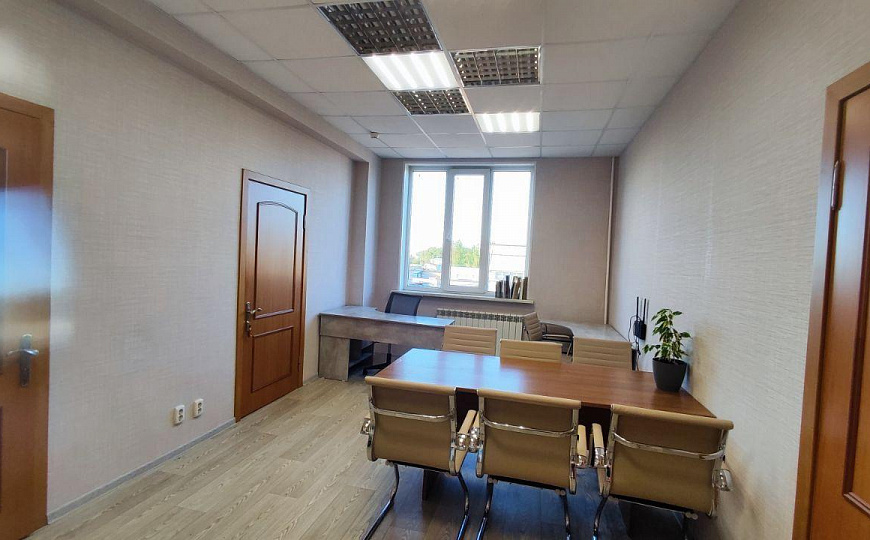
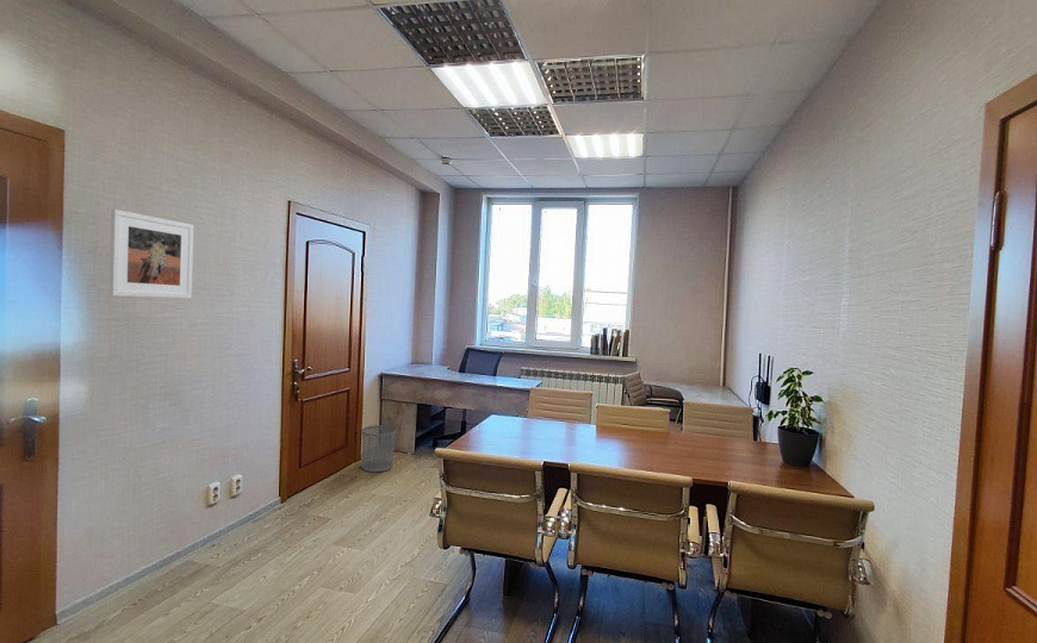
+ waste bin (378, 448)
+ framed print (154, 257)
